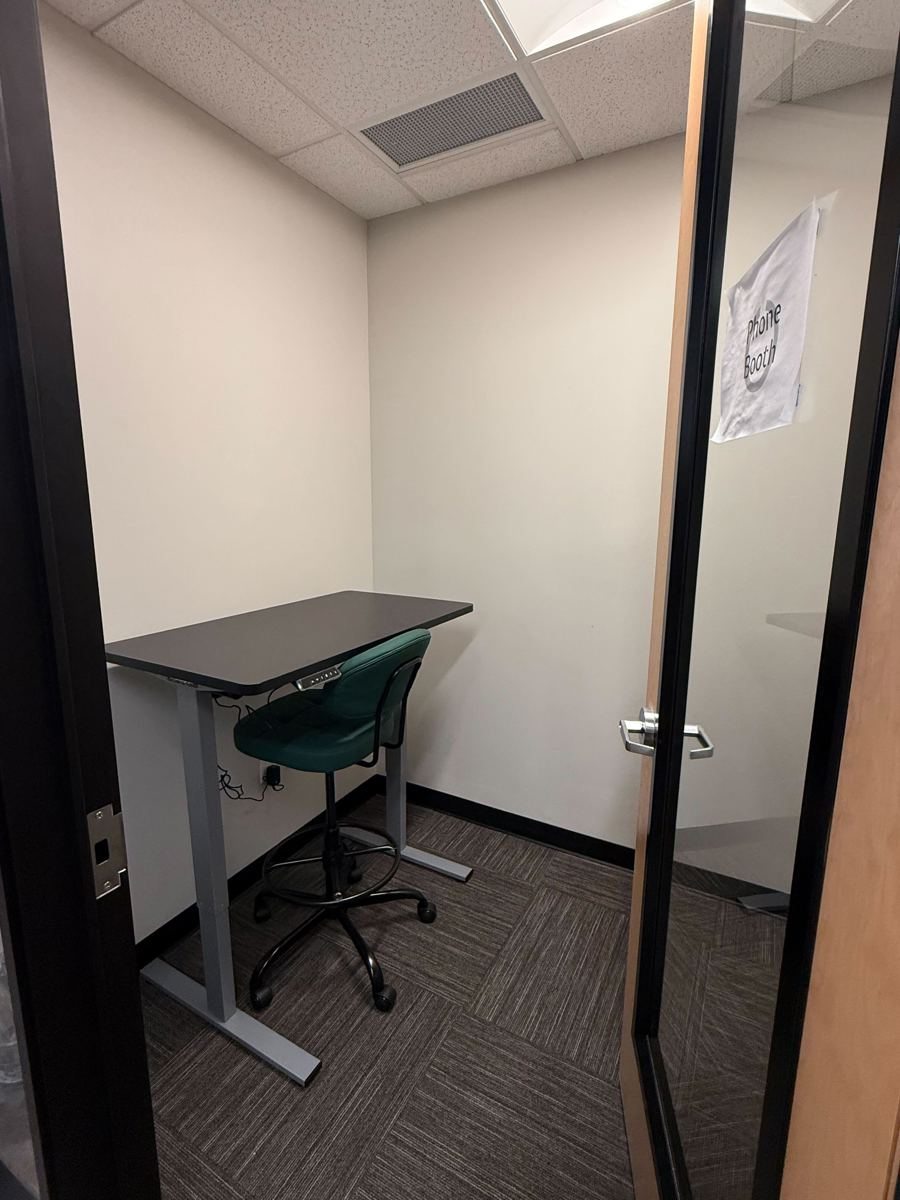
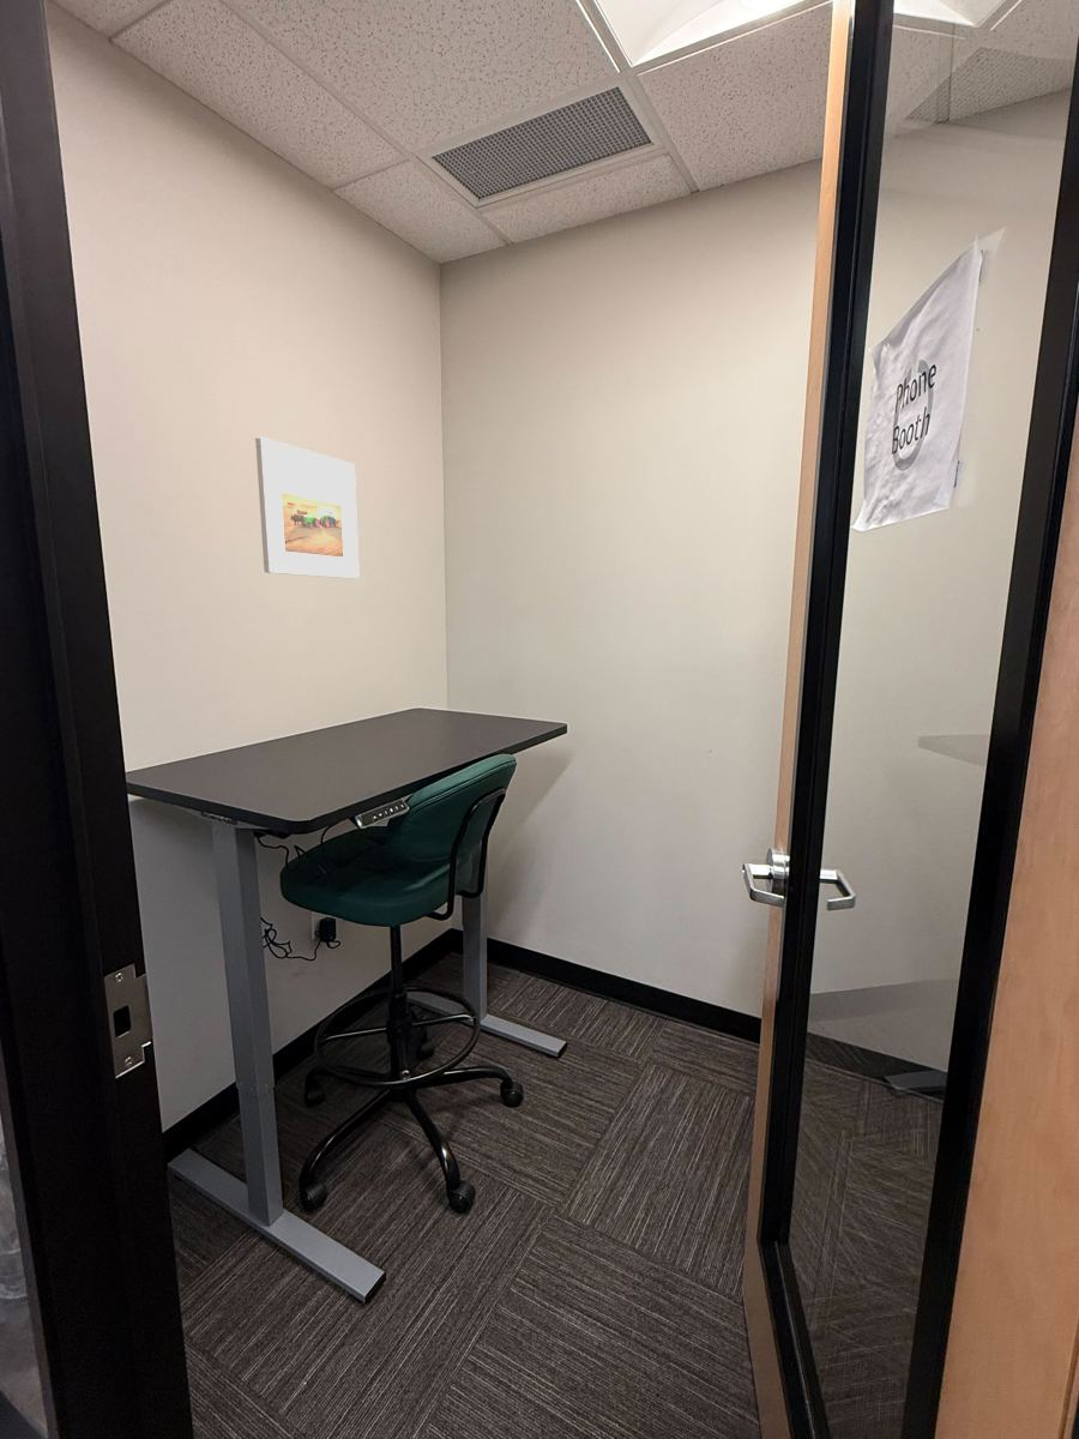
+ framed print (312, 514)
